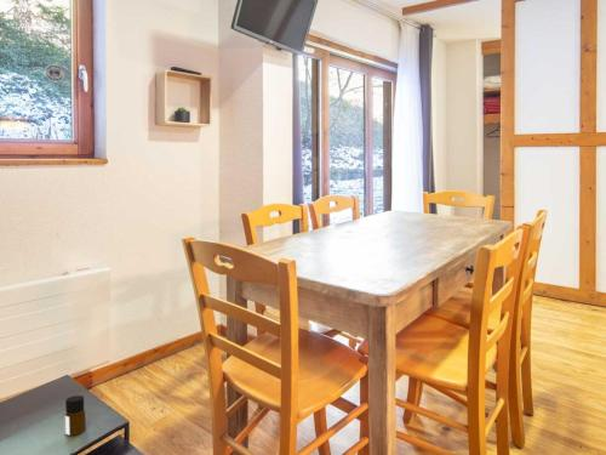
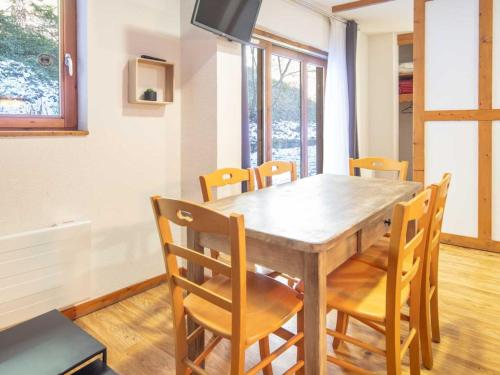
- bottle (75, 414)
